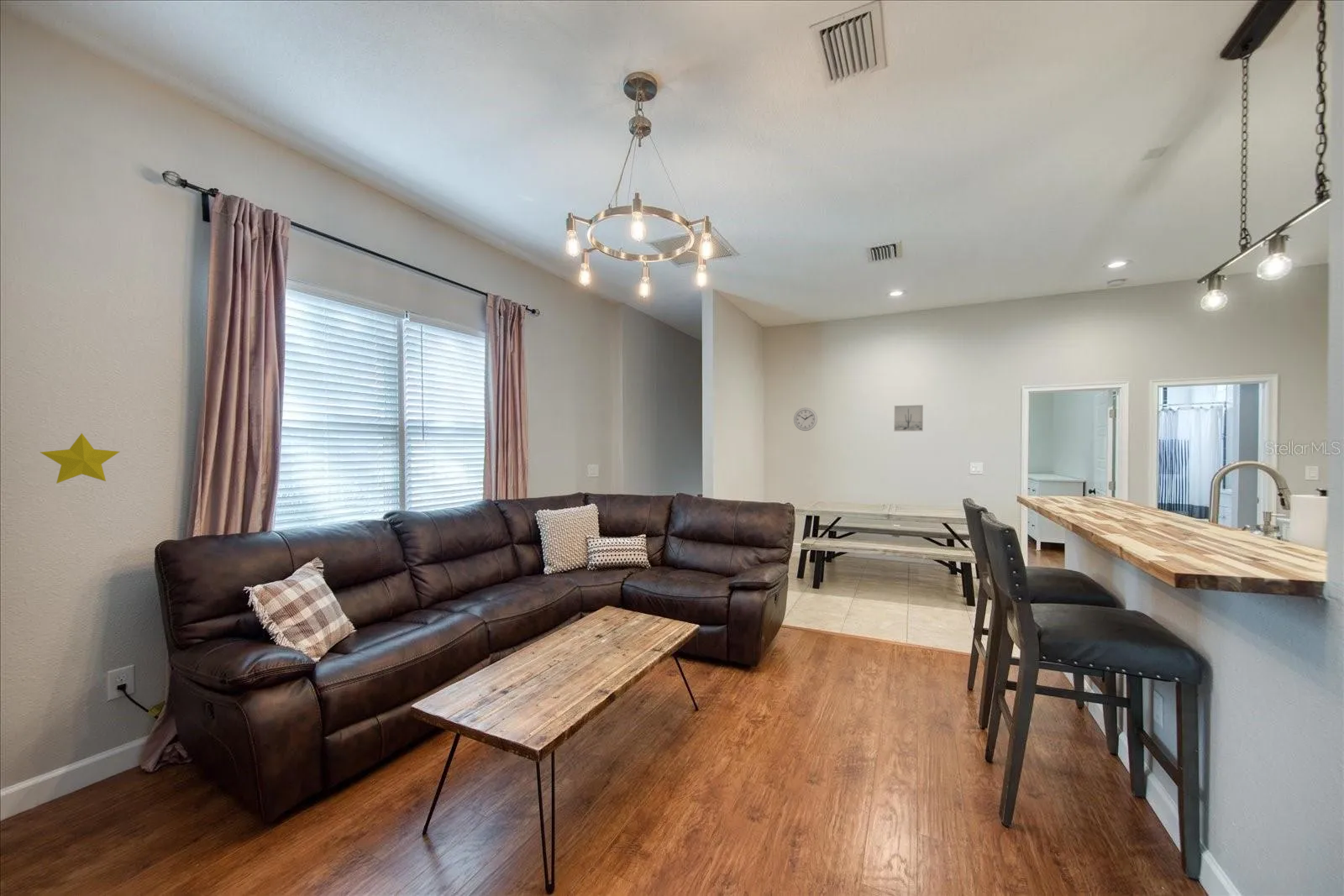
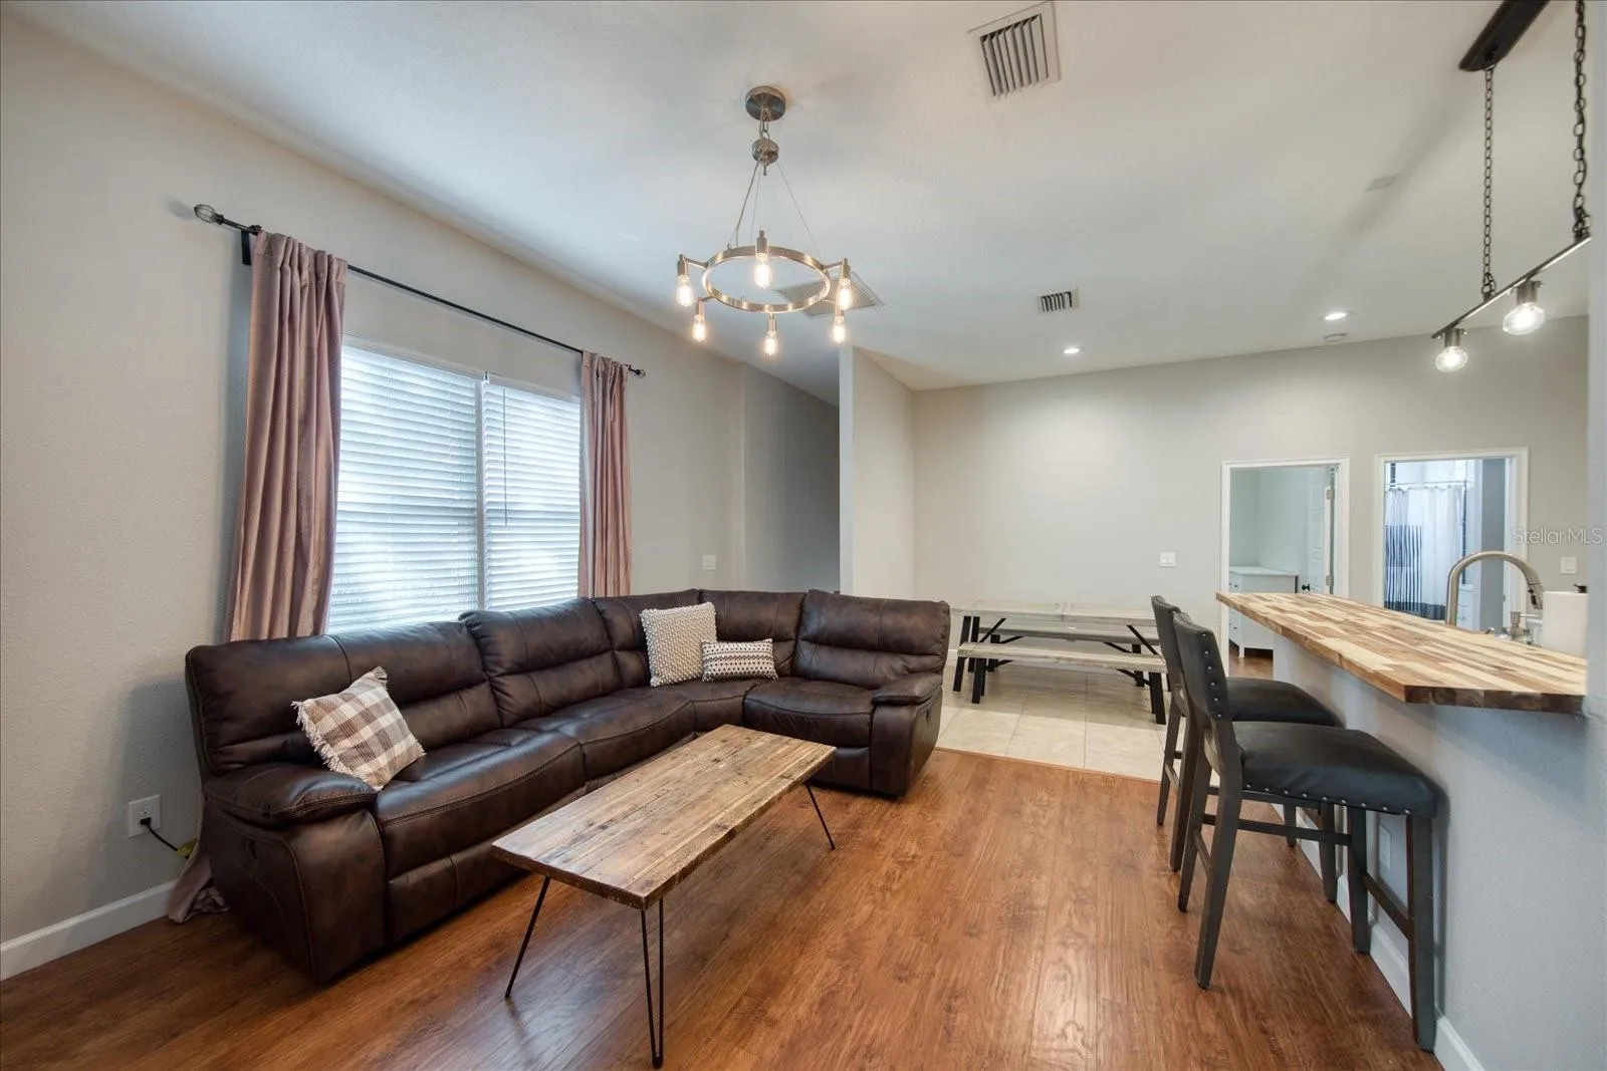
- decorative star (81, 458)
- wall clock (805, 419)
- wall art (908, 418)
